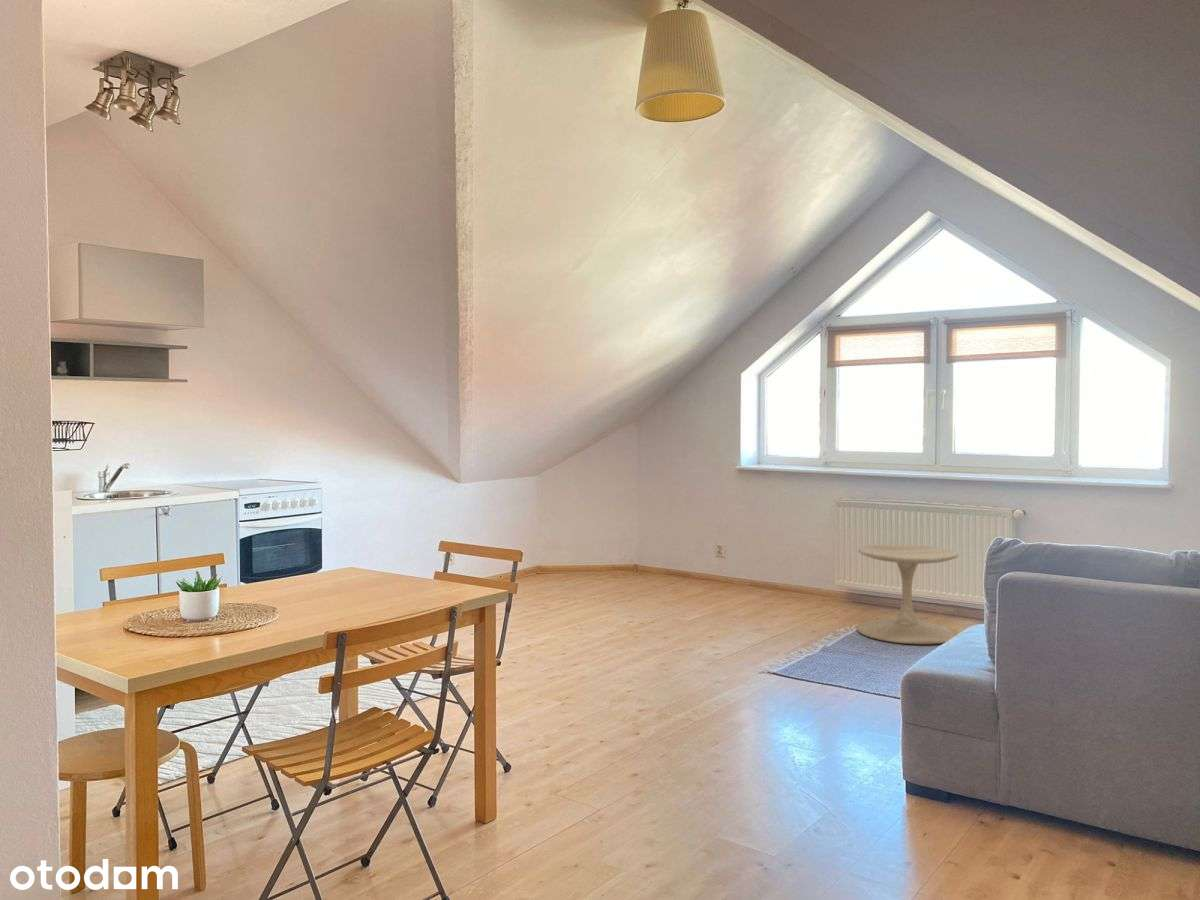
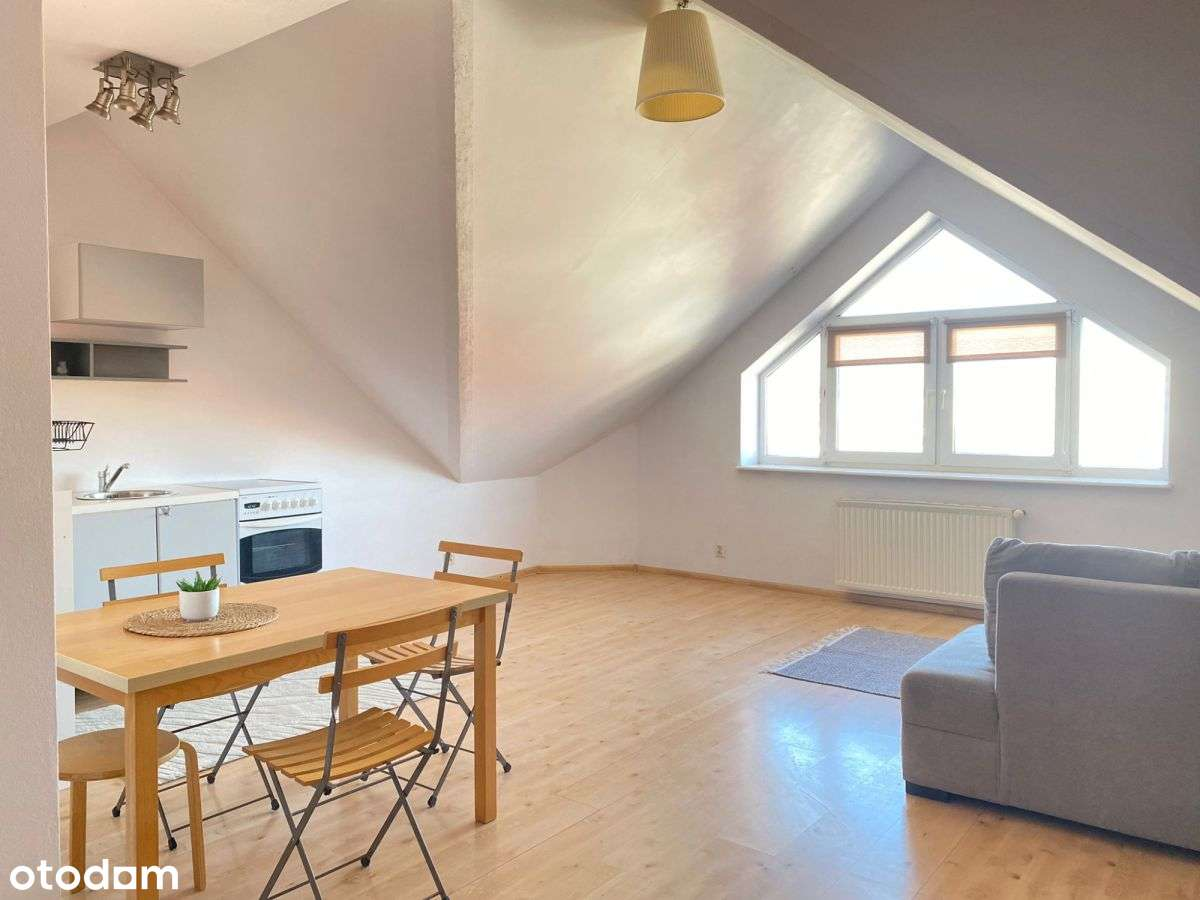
- side table (906, 592)
